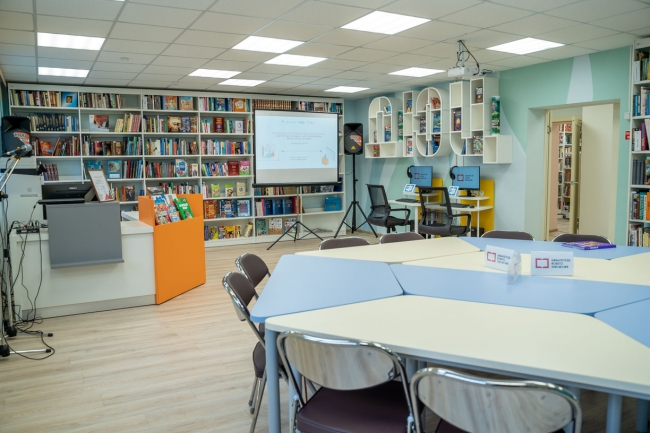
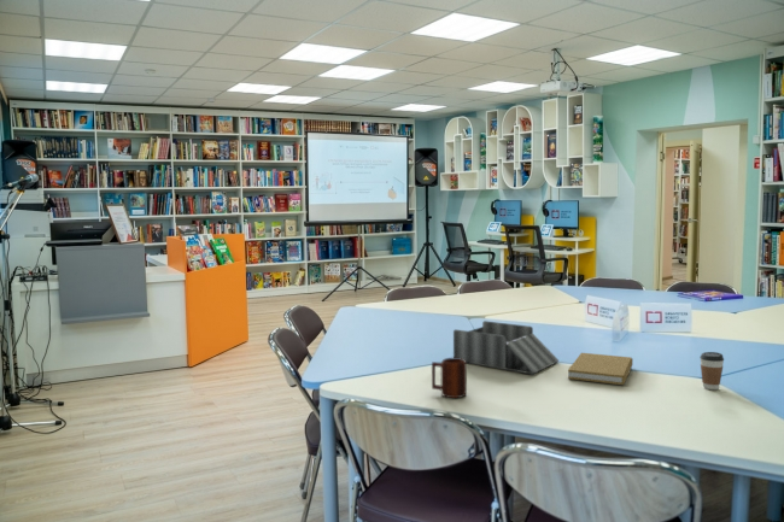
+ coffee cup (710, 370)
+ mug (449, 376)
+ desk organizer (505, 345)
+ book (601, 368)
